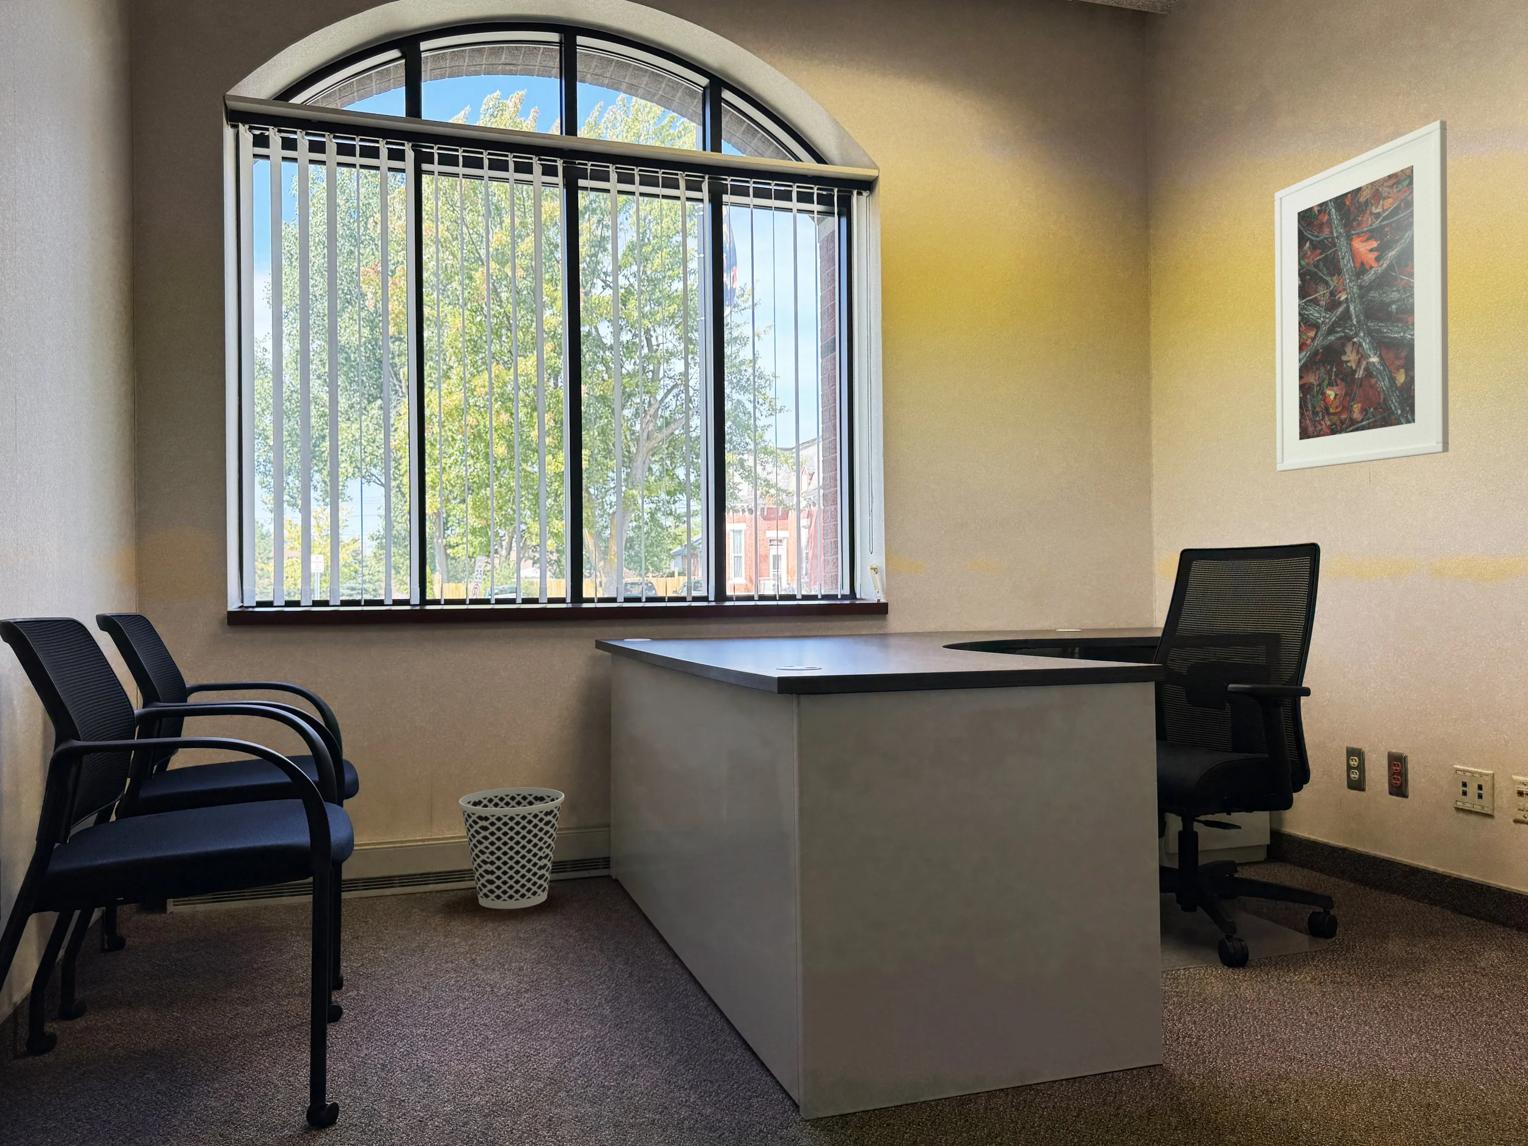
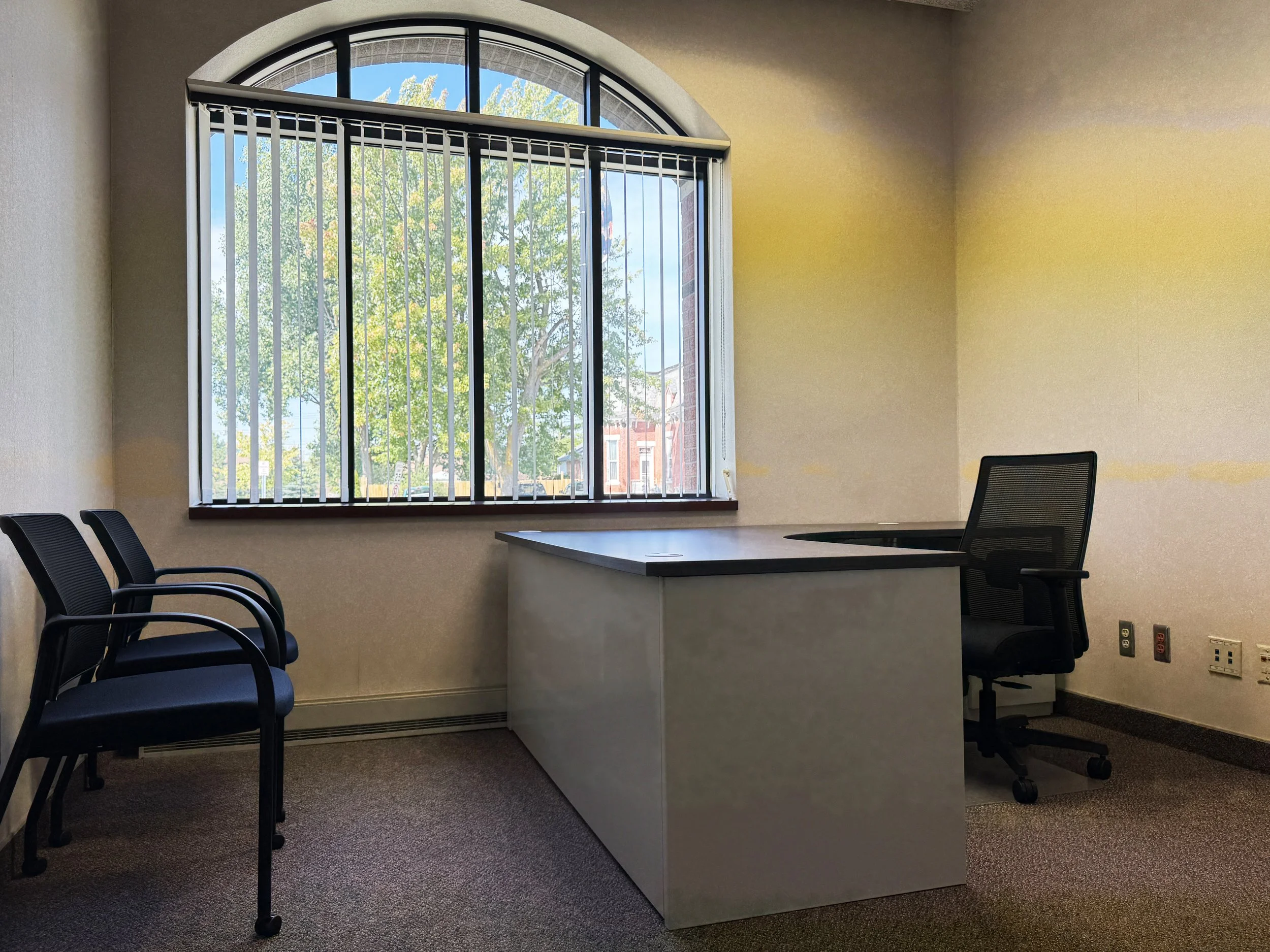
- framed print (1354, 311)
- wastebasket (513, 847)
